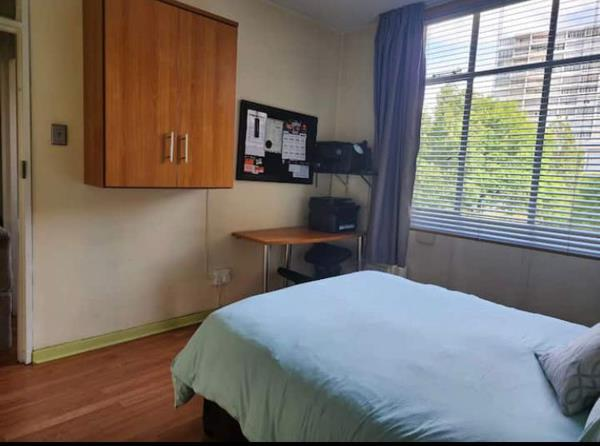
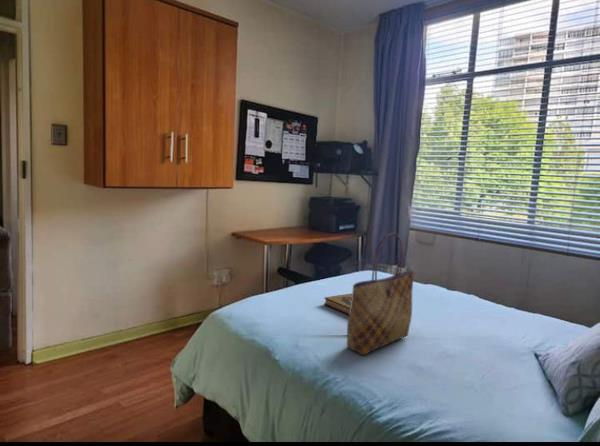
+ hardback book (350, 305)
+ tote bag (383, 287)
